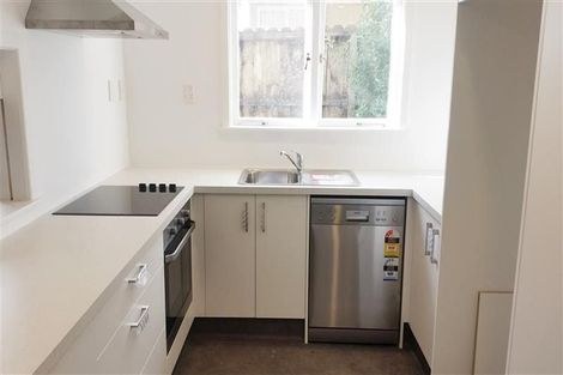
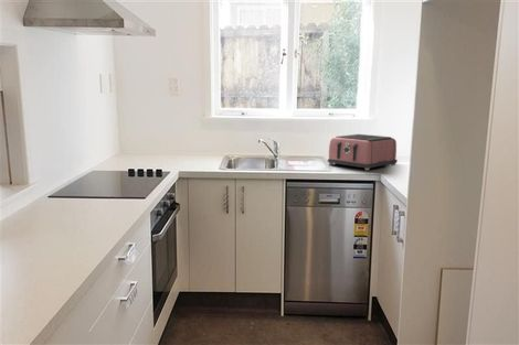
+ toaster (361, 150)
